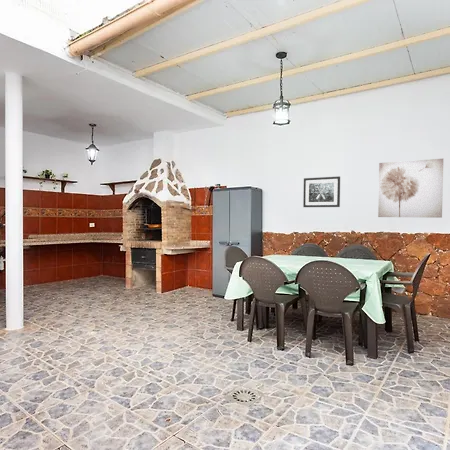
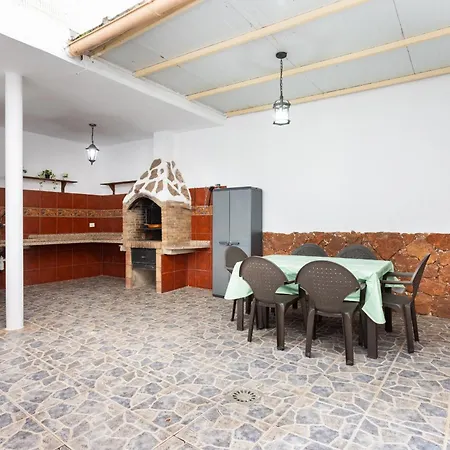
- wall art (409, 189)
- wall art (321, 192)
